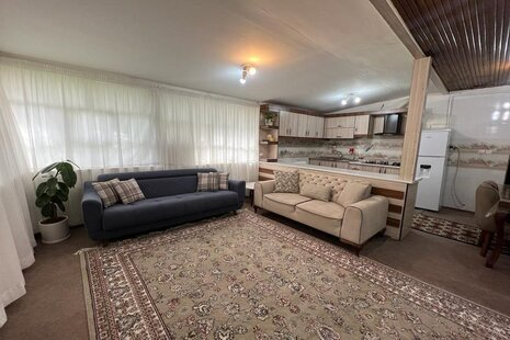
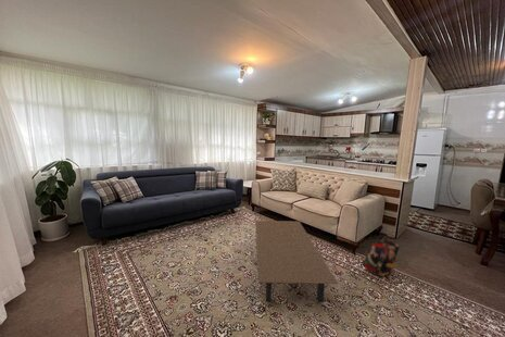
+ backpack (380, 254)
+ coffee table (283, 253)
